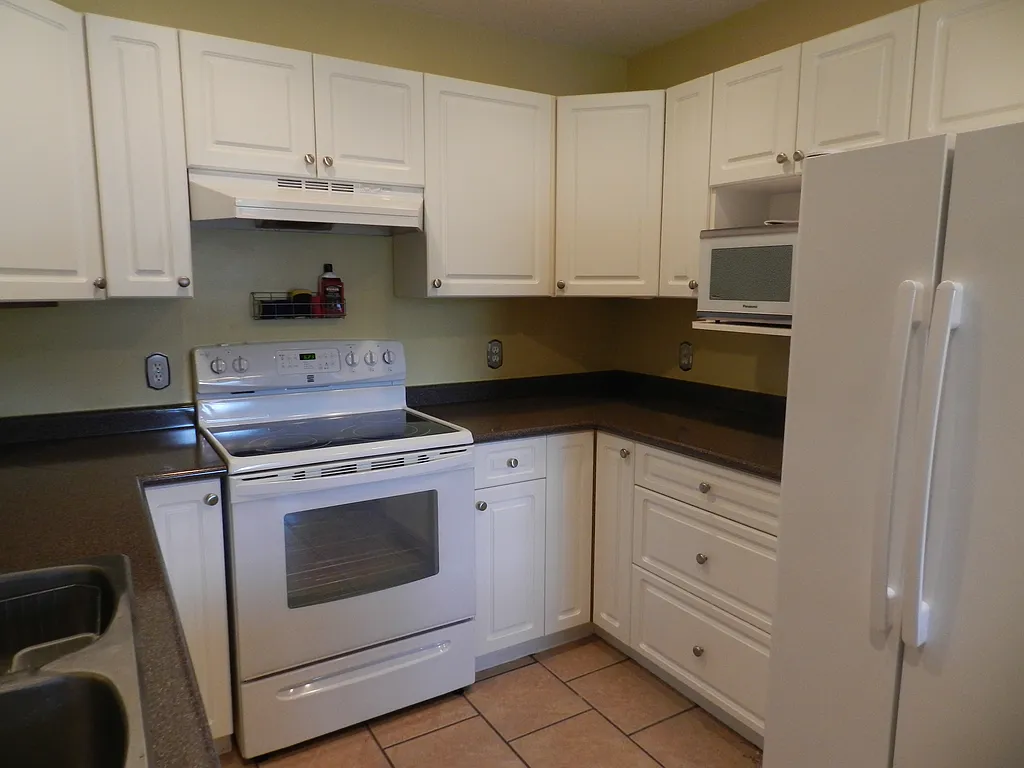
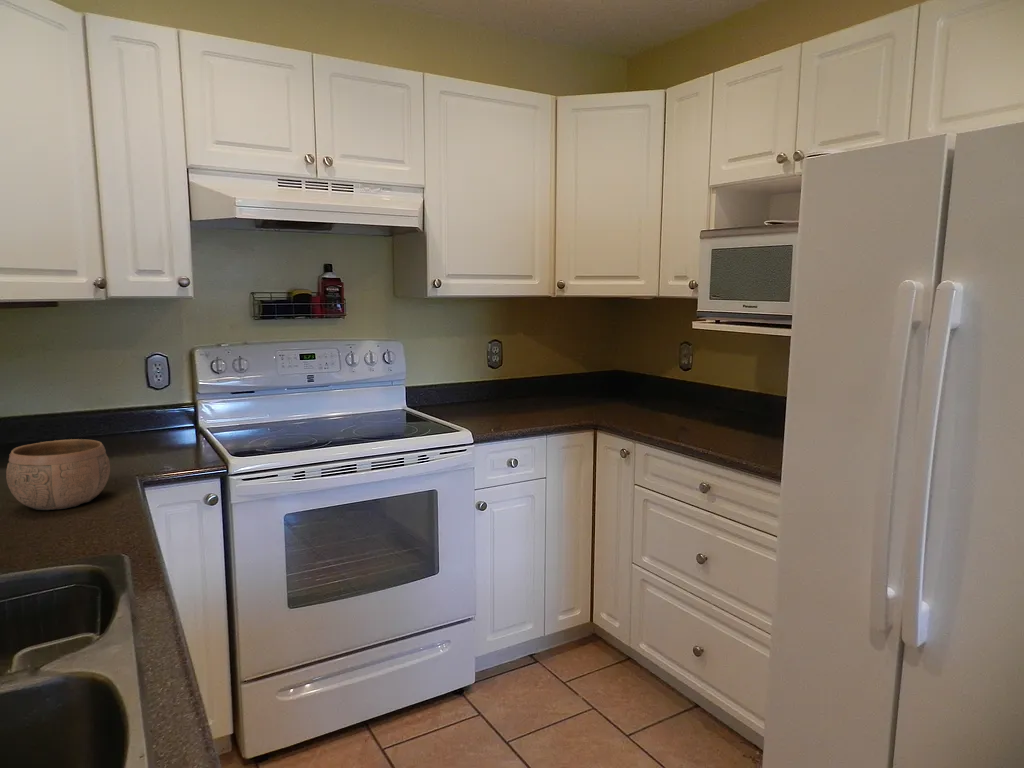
+ bowl (60, 474)
